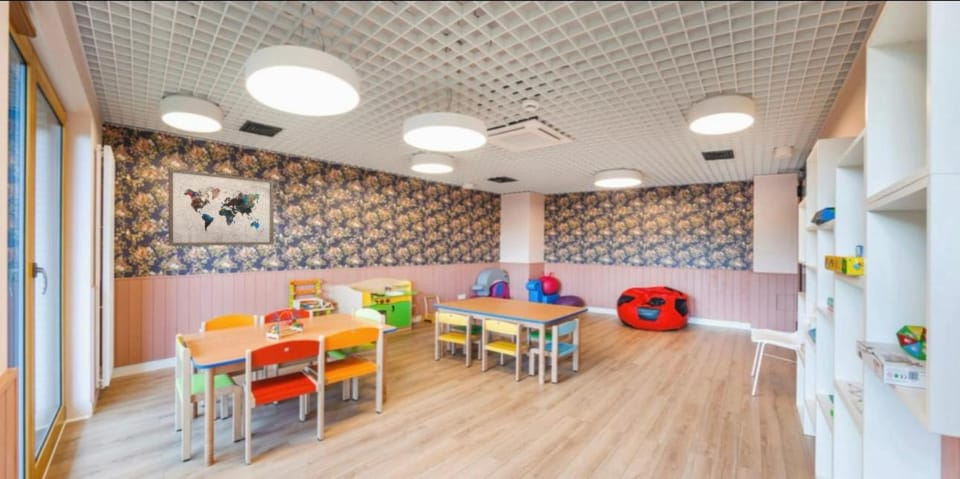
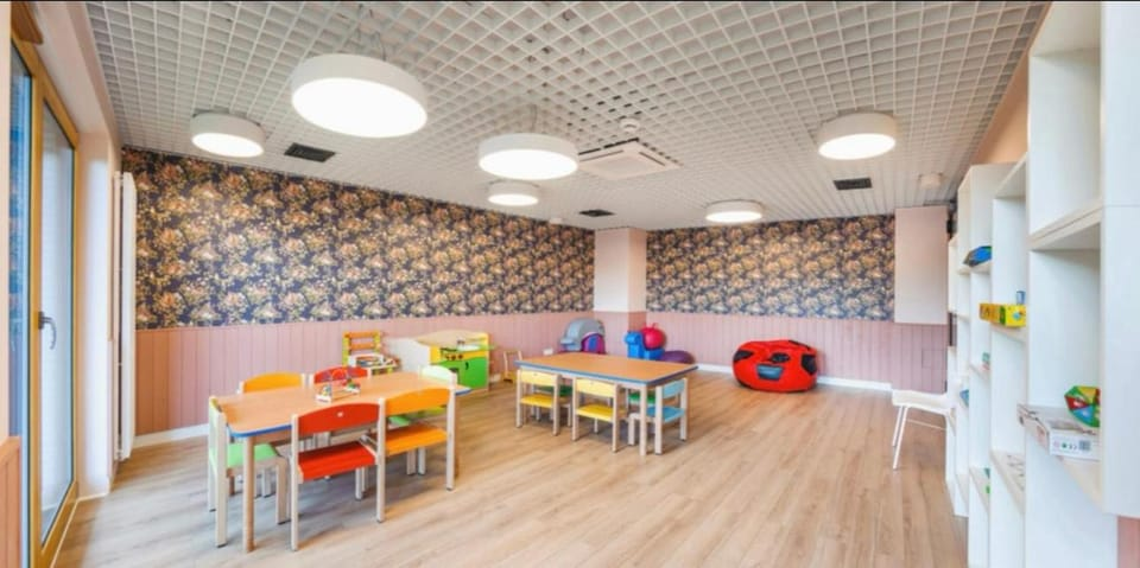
- wall art (225, 210)
